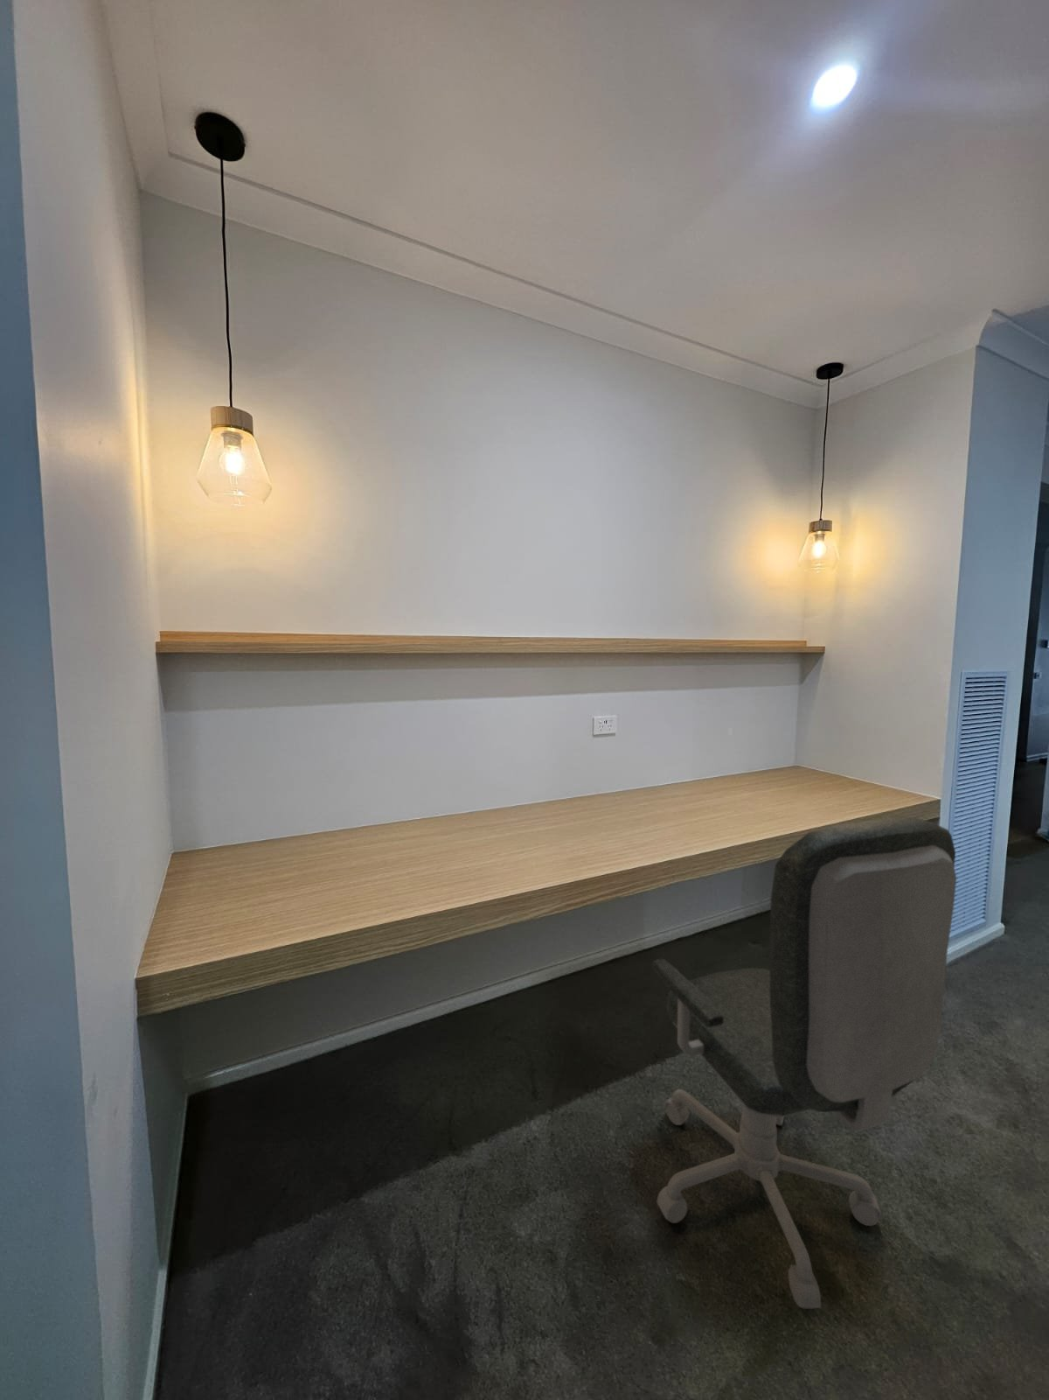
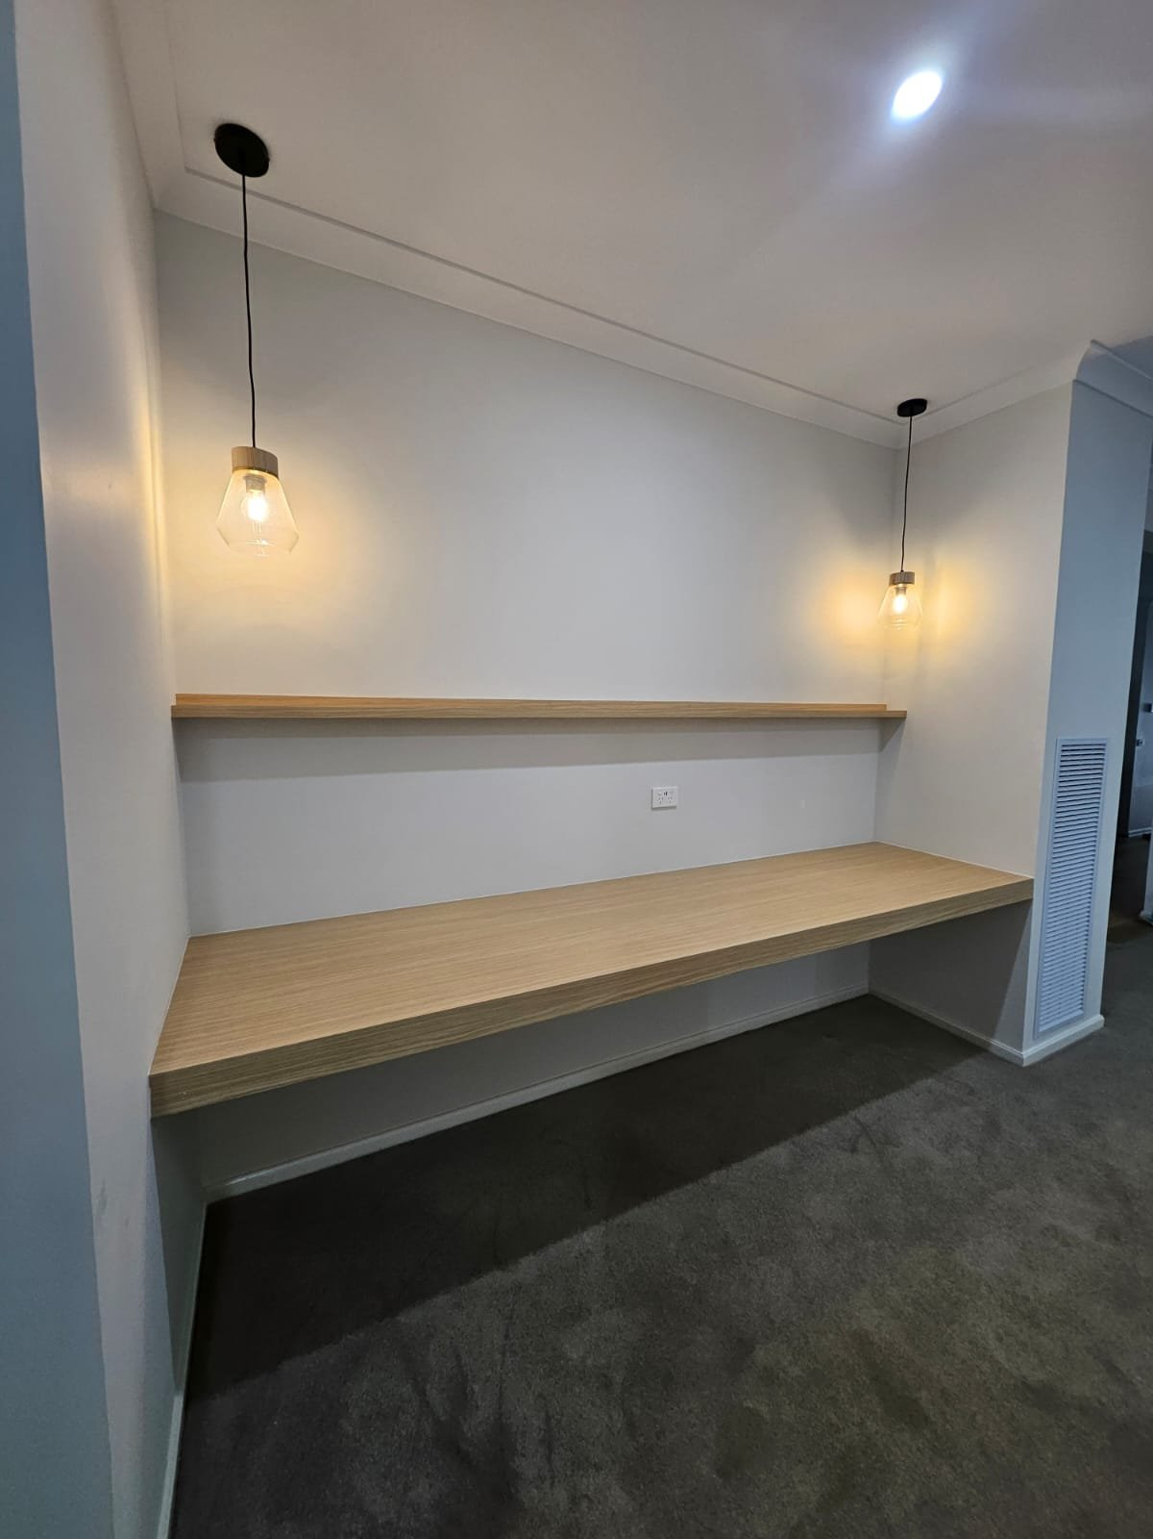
- office chair (770, 1003)
